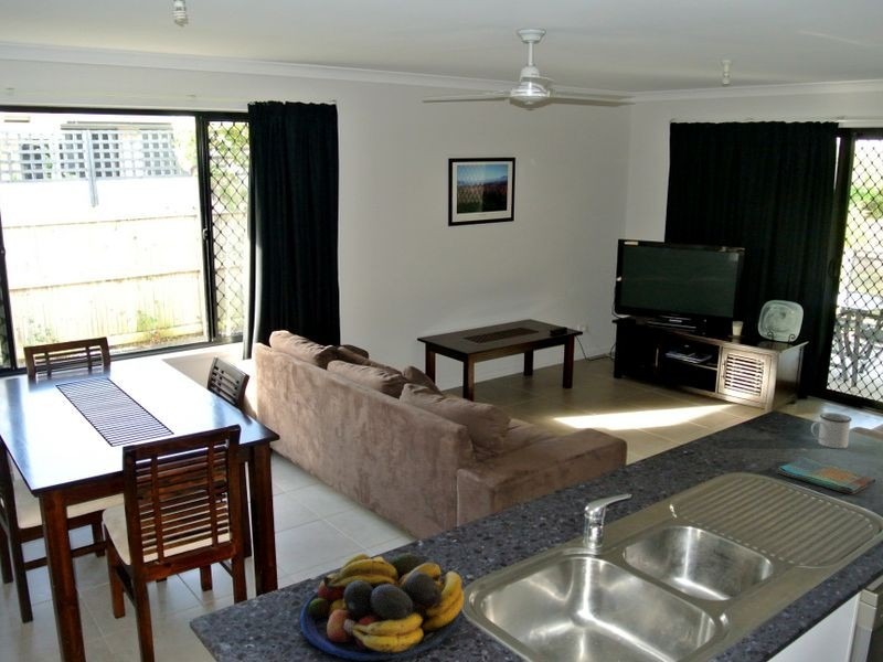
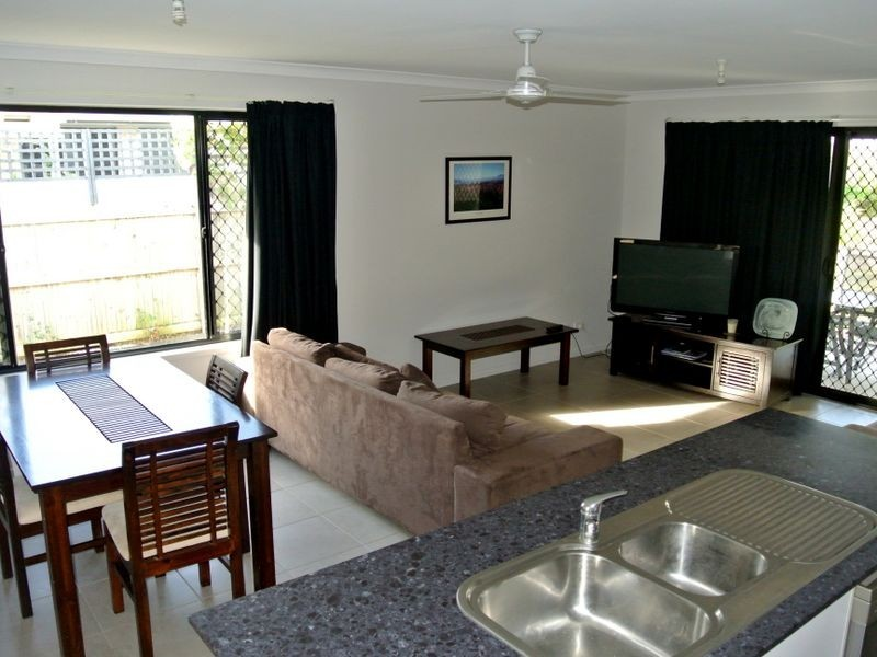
- mug (829, 430)
- fruit bowl (380, 587)
- dish towel (825, 474)
